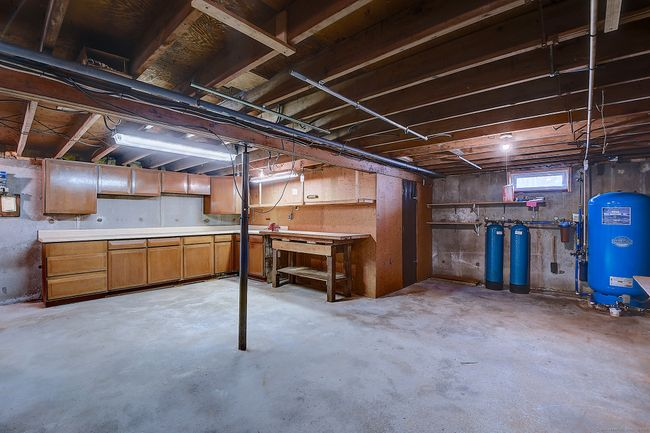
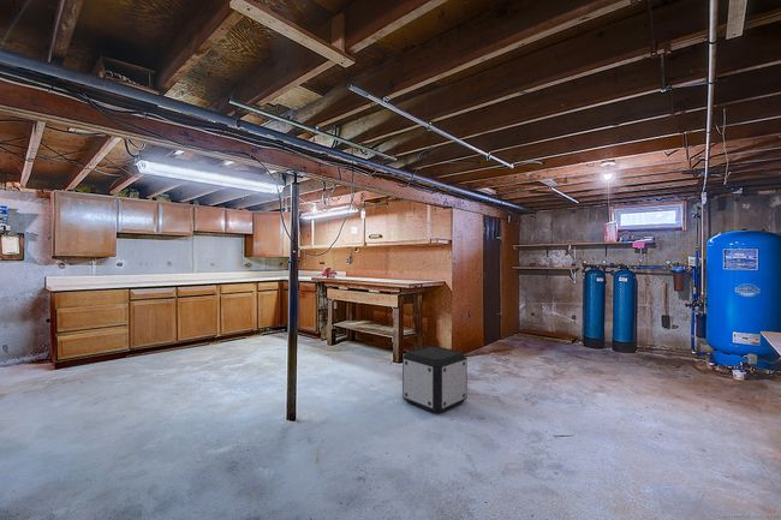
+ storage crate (434, 376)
